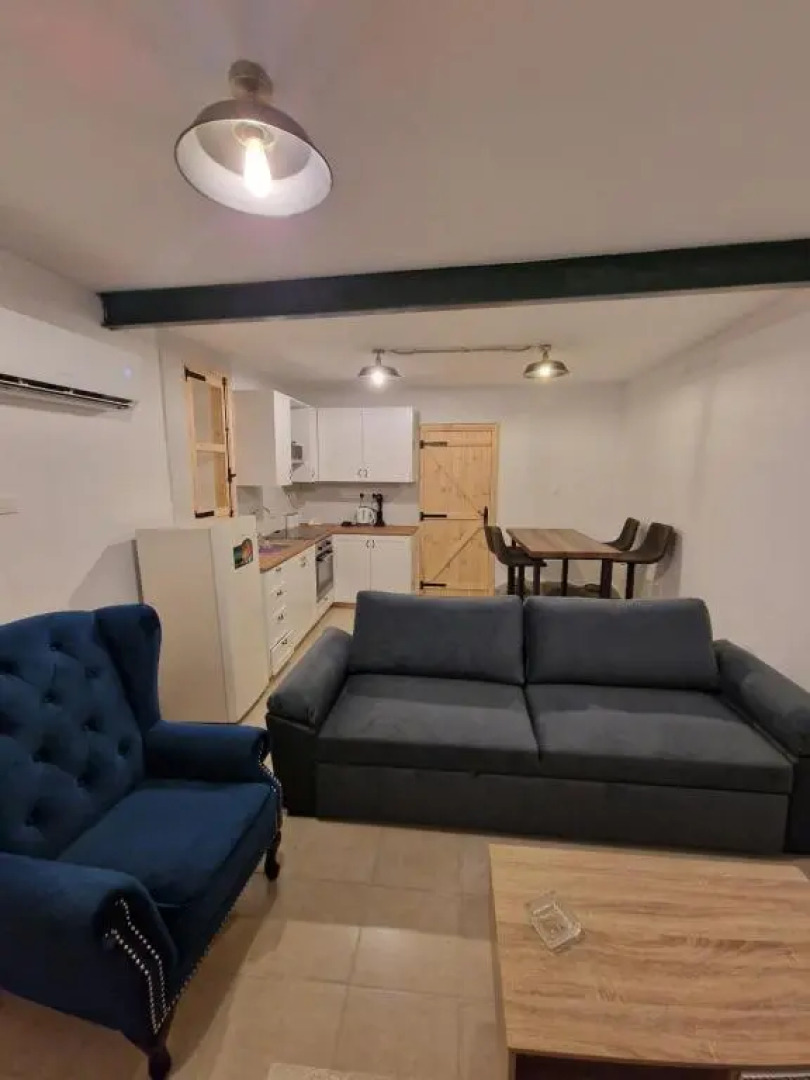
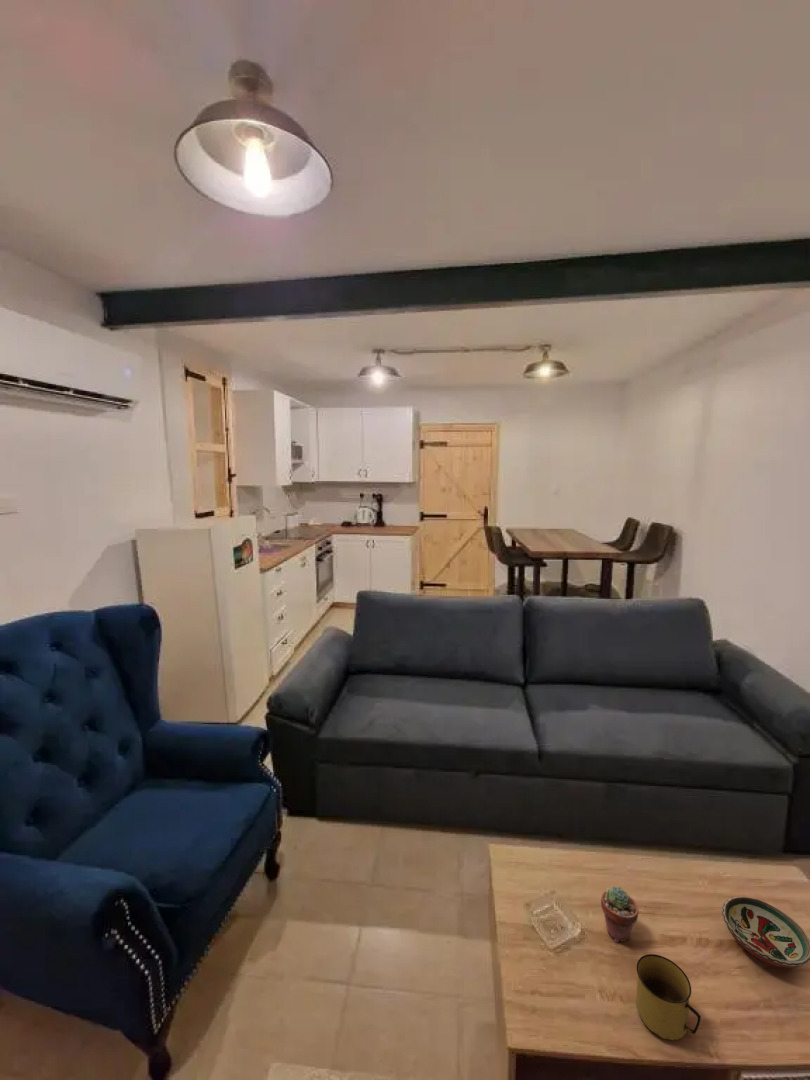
+ mug (667, 1001)
+ potted succulent (619, 911)
+ decorative bowl (764, 935)
